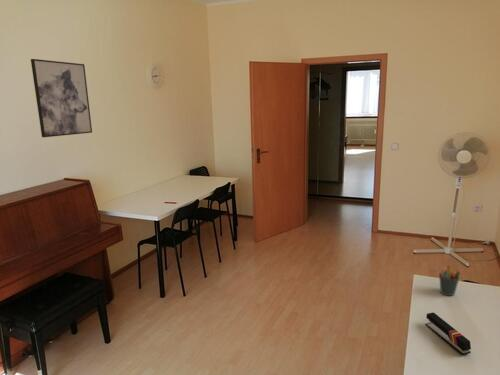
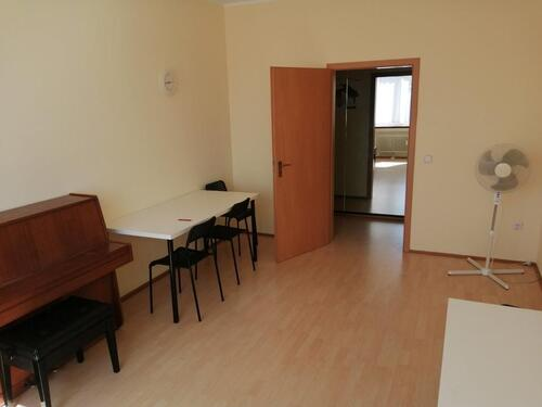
- stapler (447, 332)
- pen holder (448, 279)
- wall art (64, 99)
